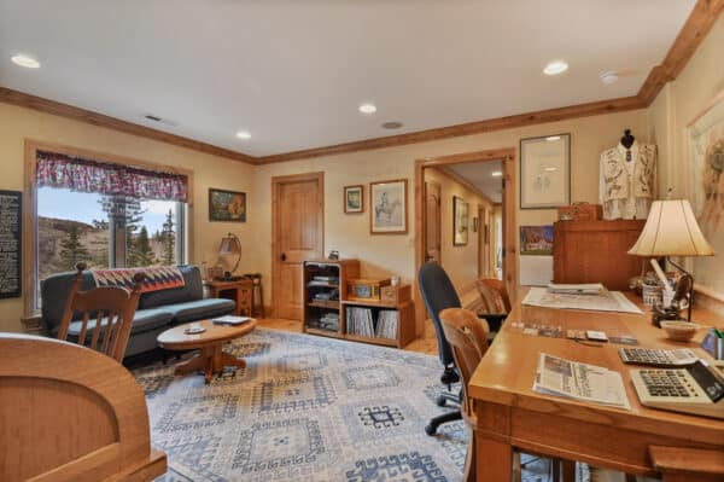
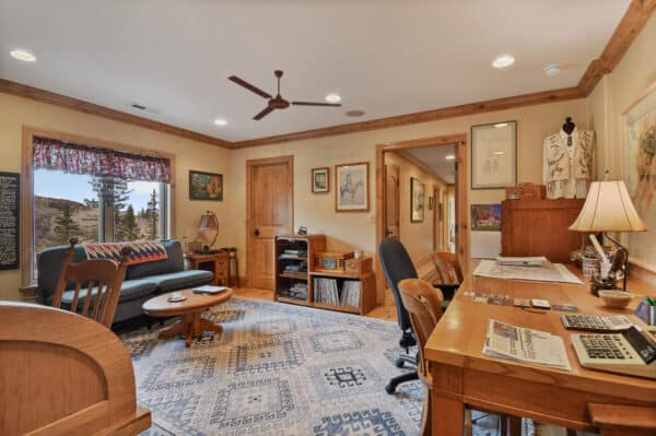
+ ceiling fan (284, 99)
